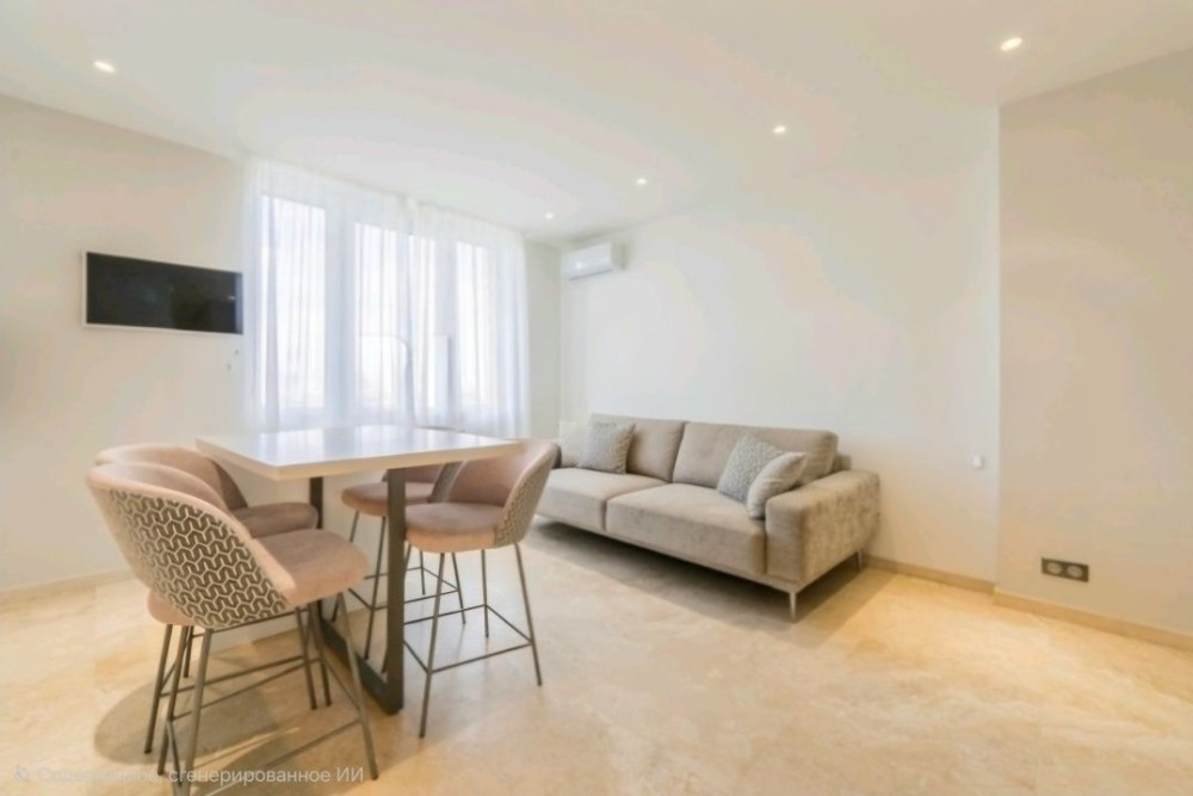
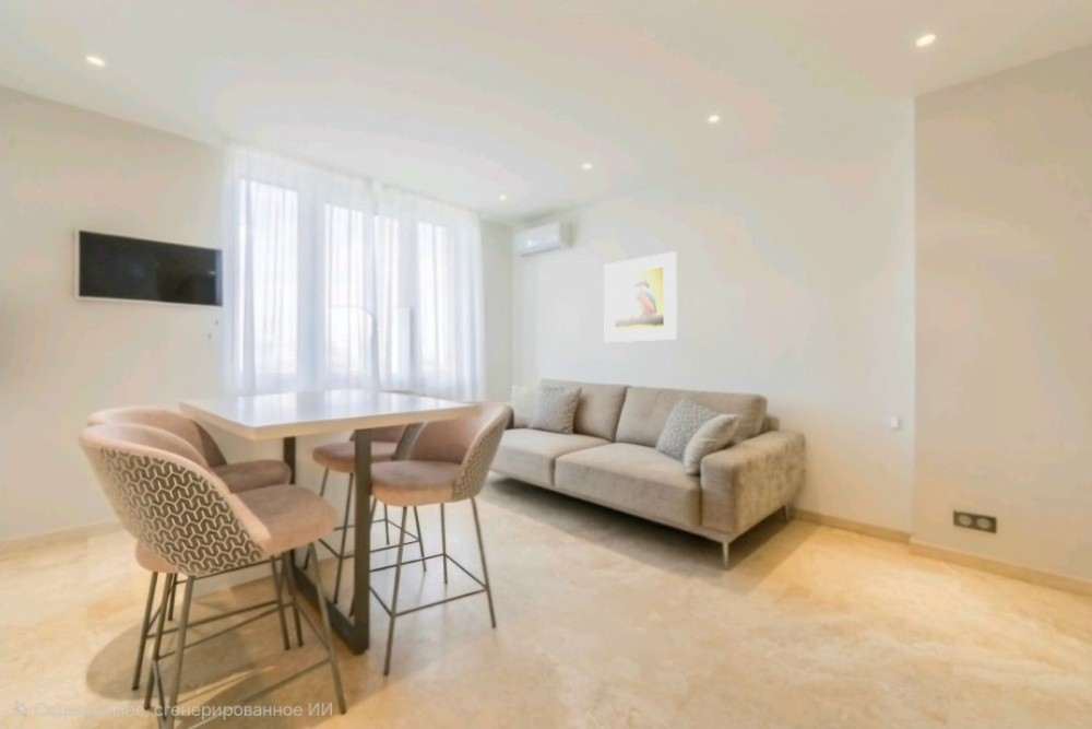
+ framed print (638, 299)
